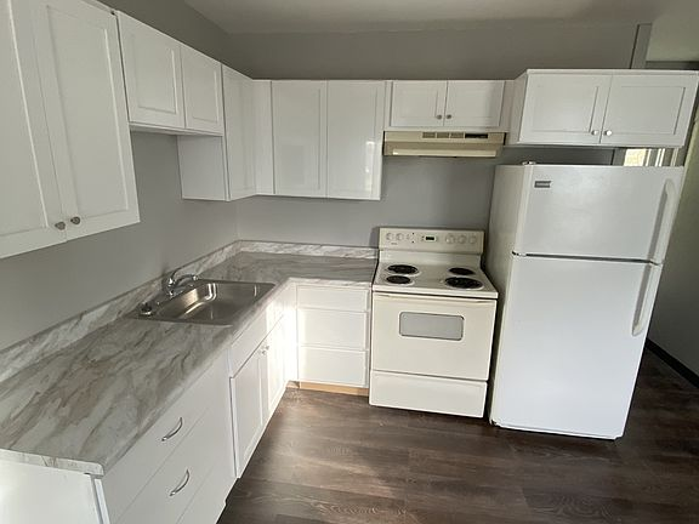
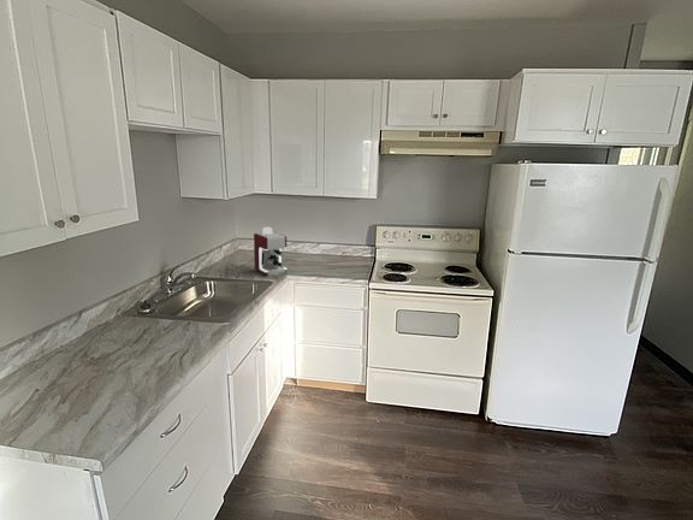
+ coffee maker (273, 250)
